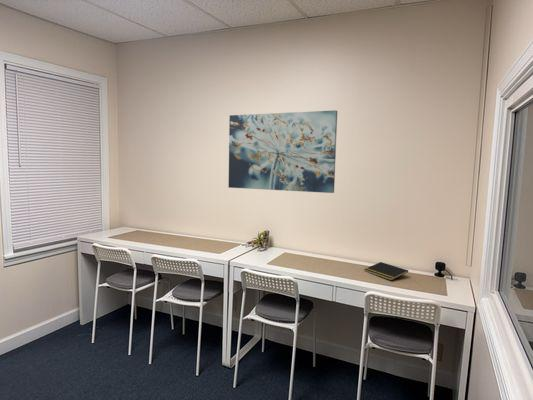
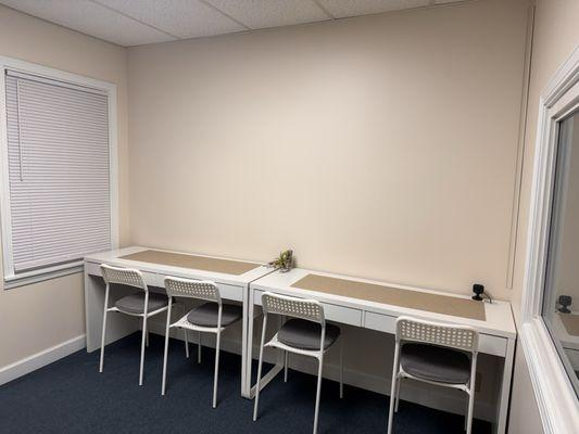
- notepad (385, 270)
- wall art (279, 152)
